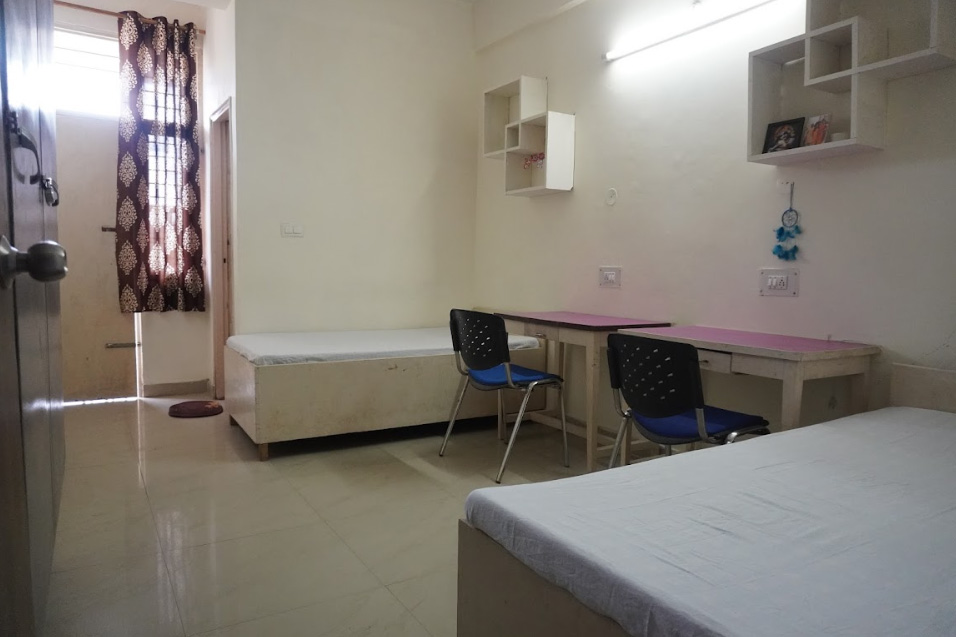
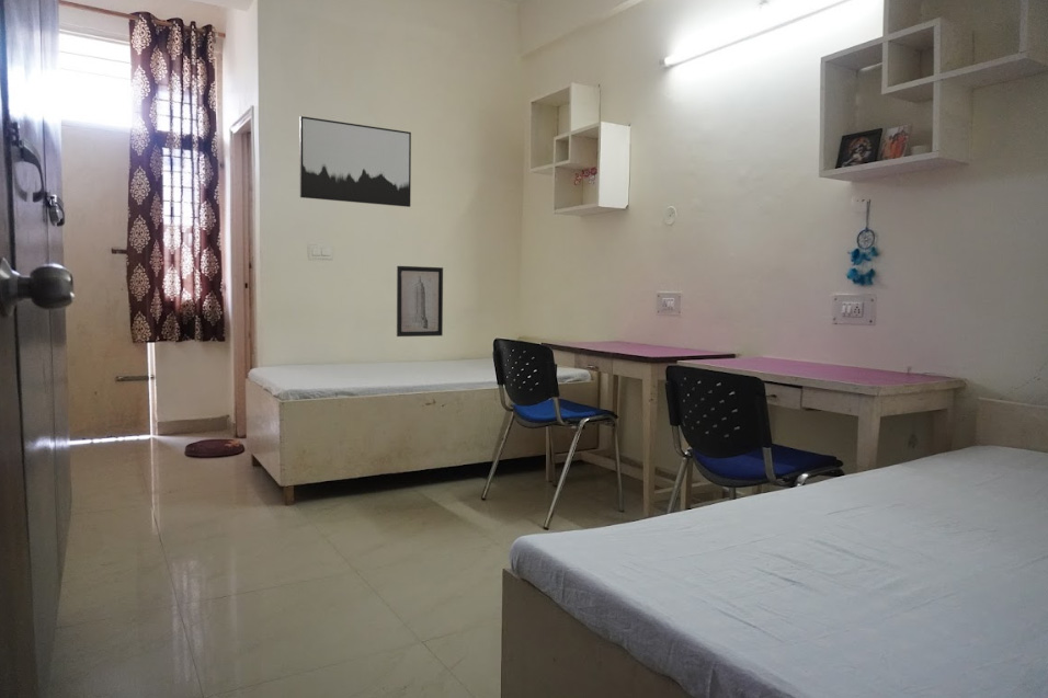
+ wall art (420, 301)
+ wall art (357, 163)
